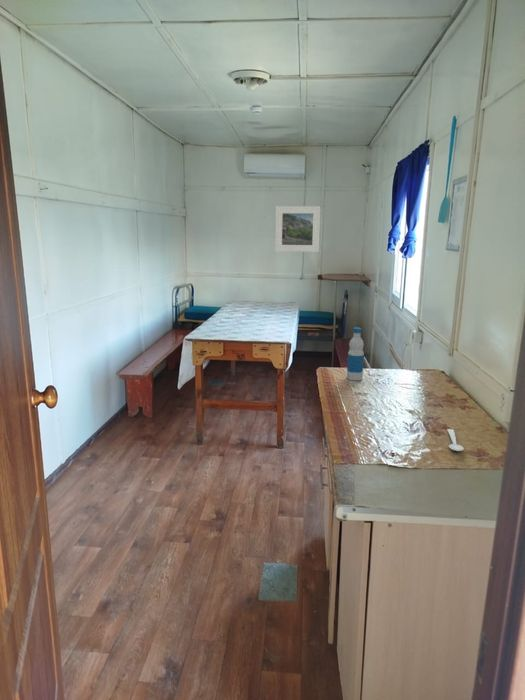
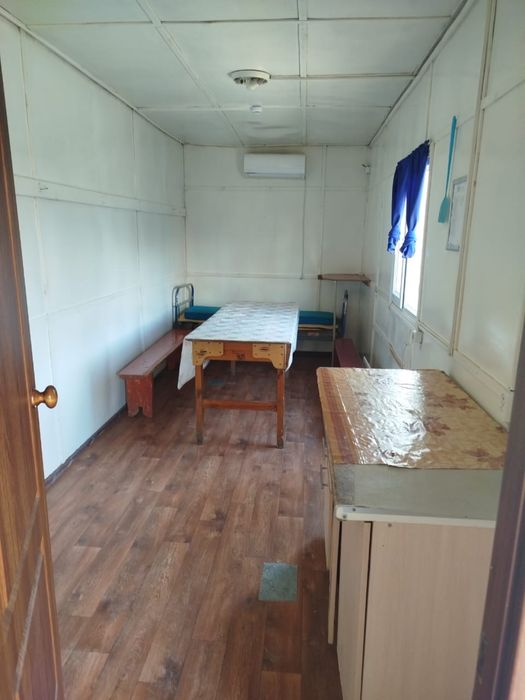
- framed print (297, 229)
- spoon (452, 439)
- bottle (355, 353)
